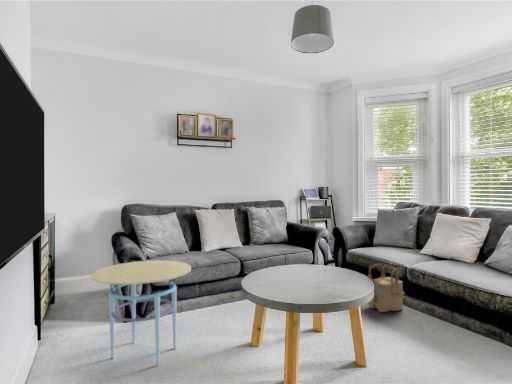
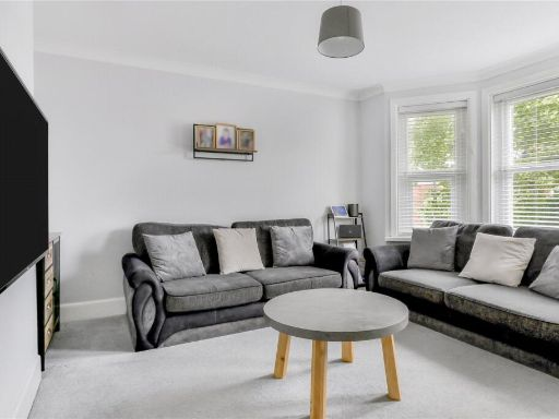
- side table (147, 317)
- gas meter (383, 286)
